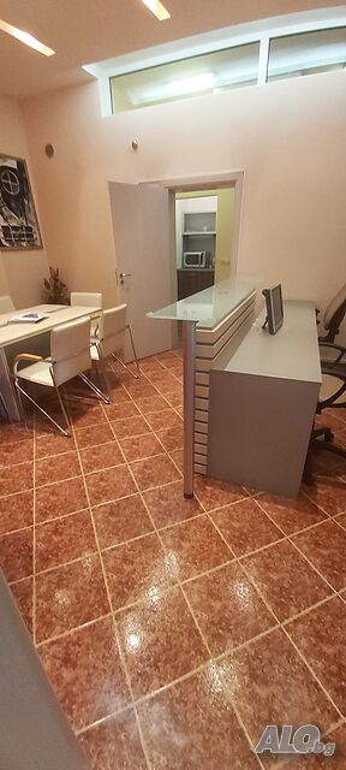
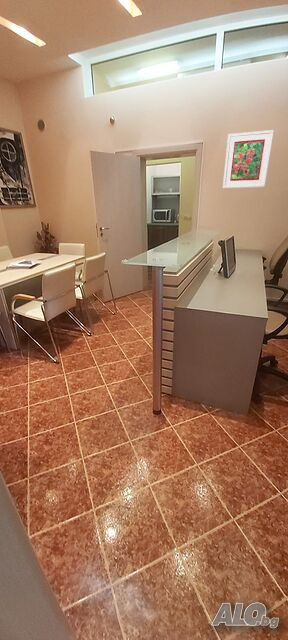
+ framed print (246, 161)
